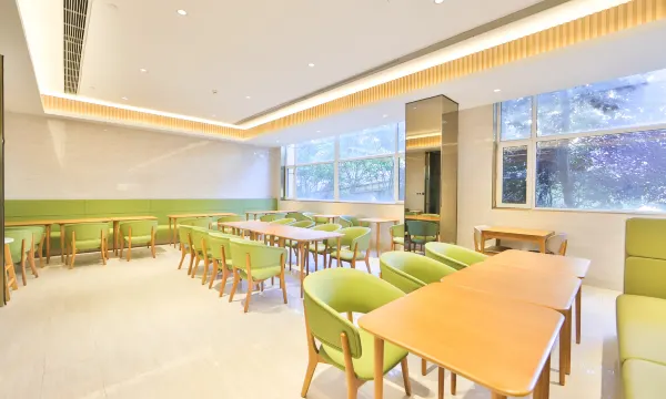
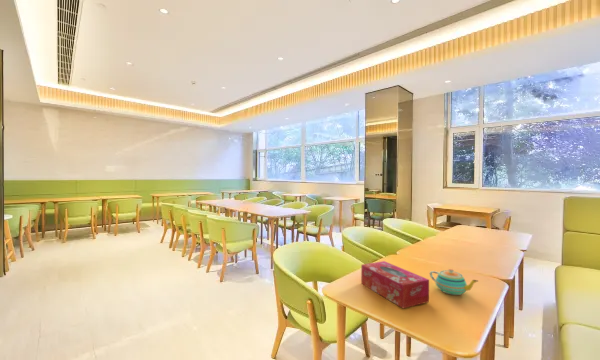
+ teapot (452, 280)
+ tissue box (392, 281)
